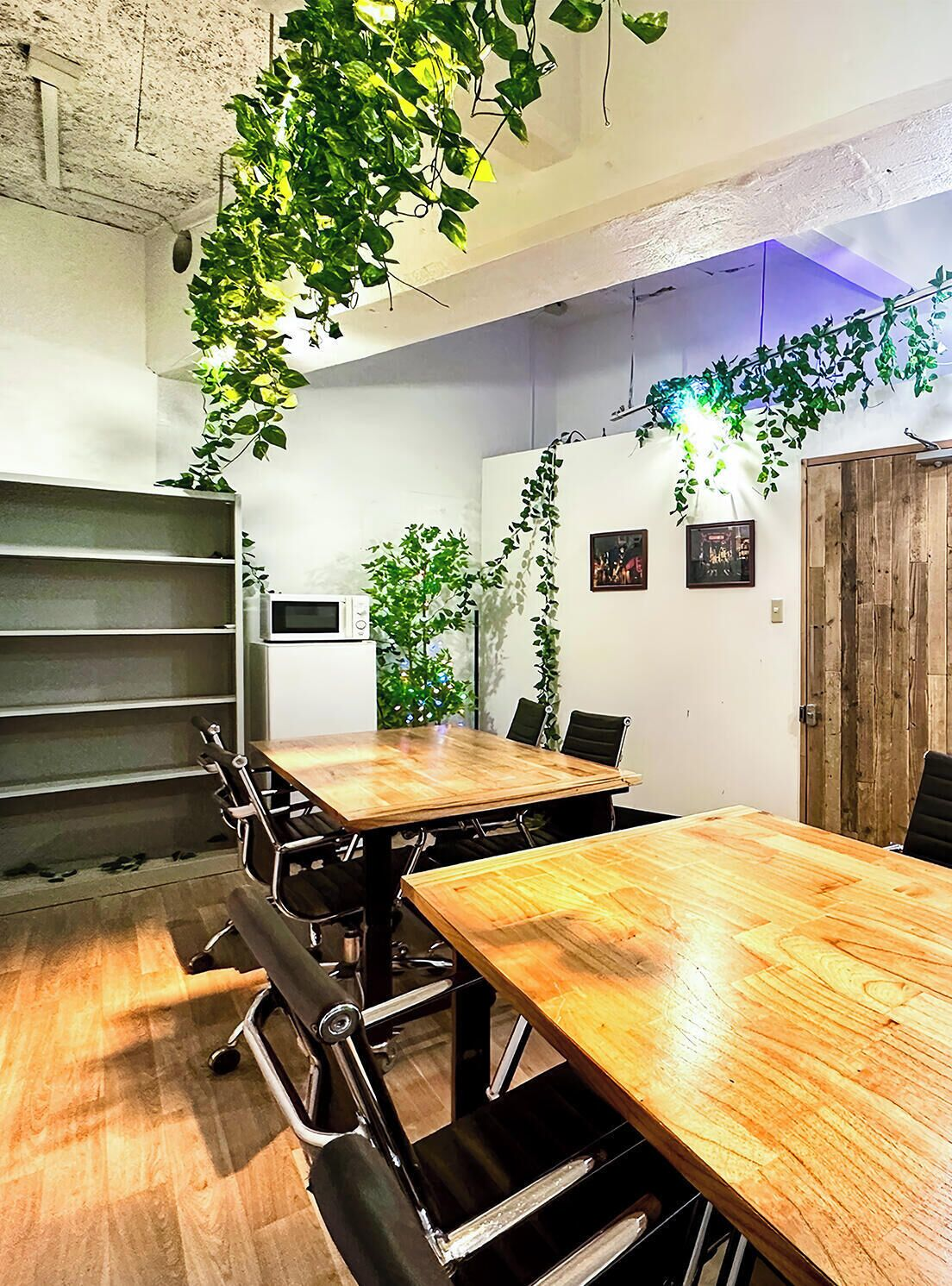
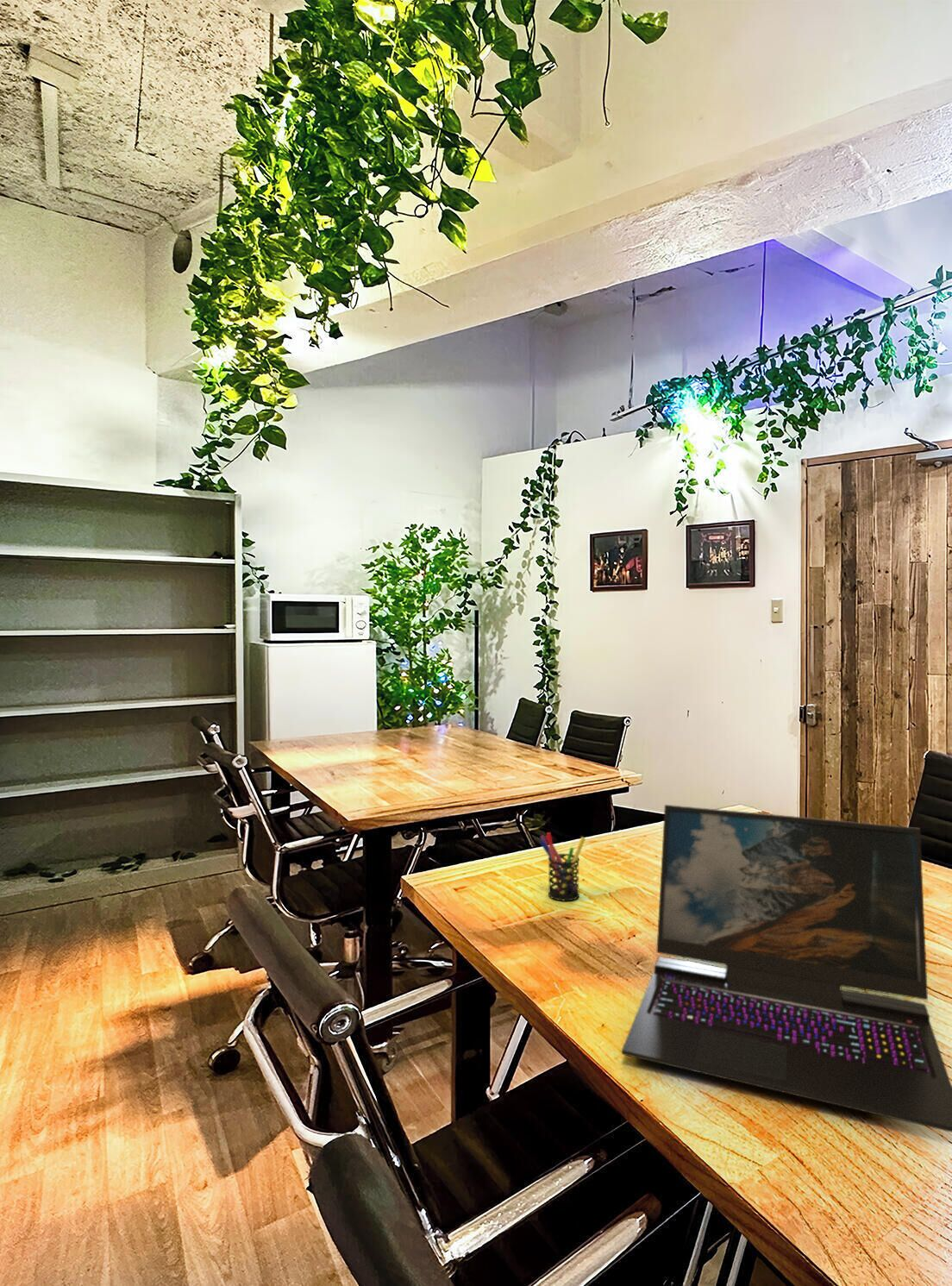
+ laptop (781, 937)
+ pen holder (563, 864)
